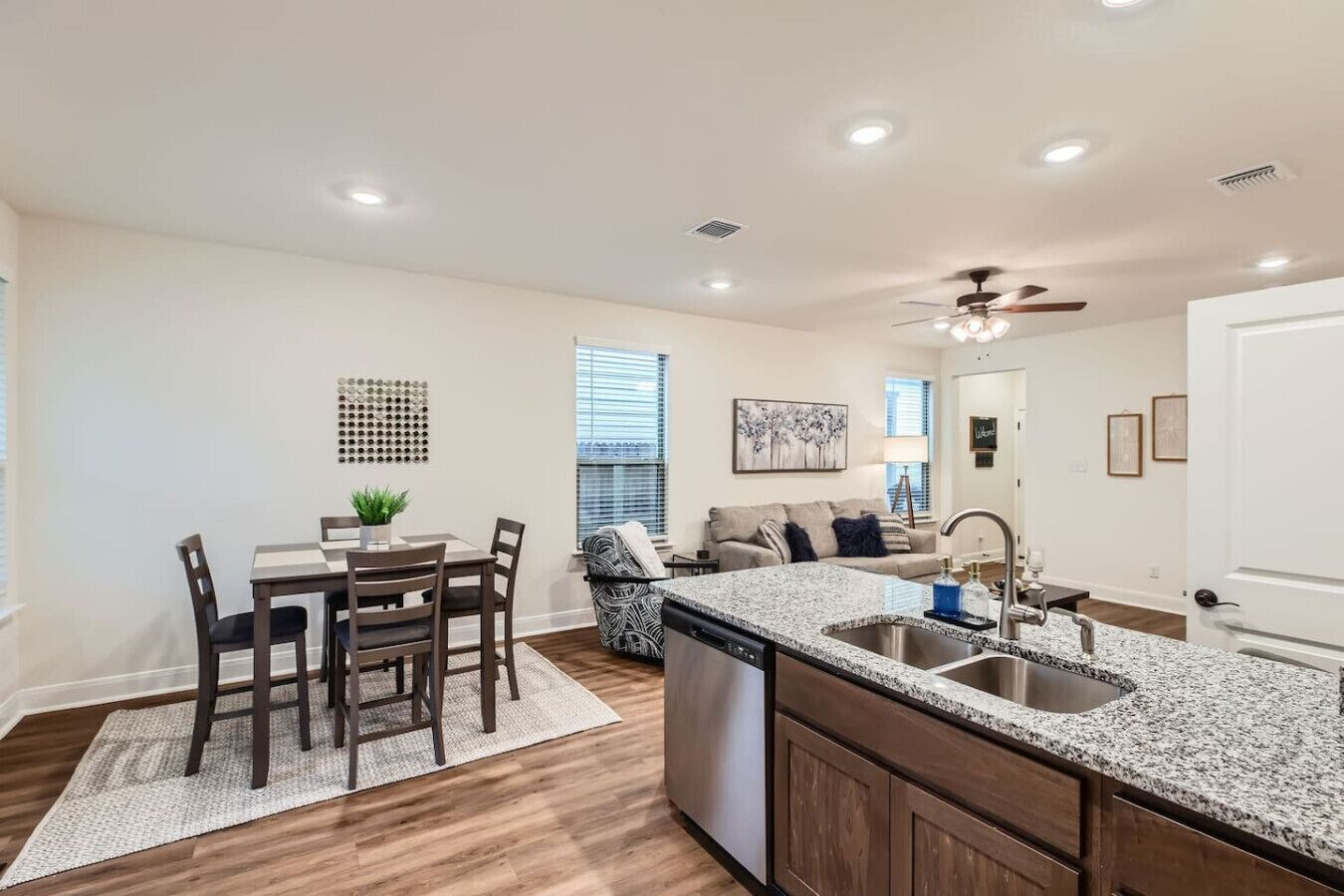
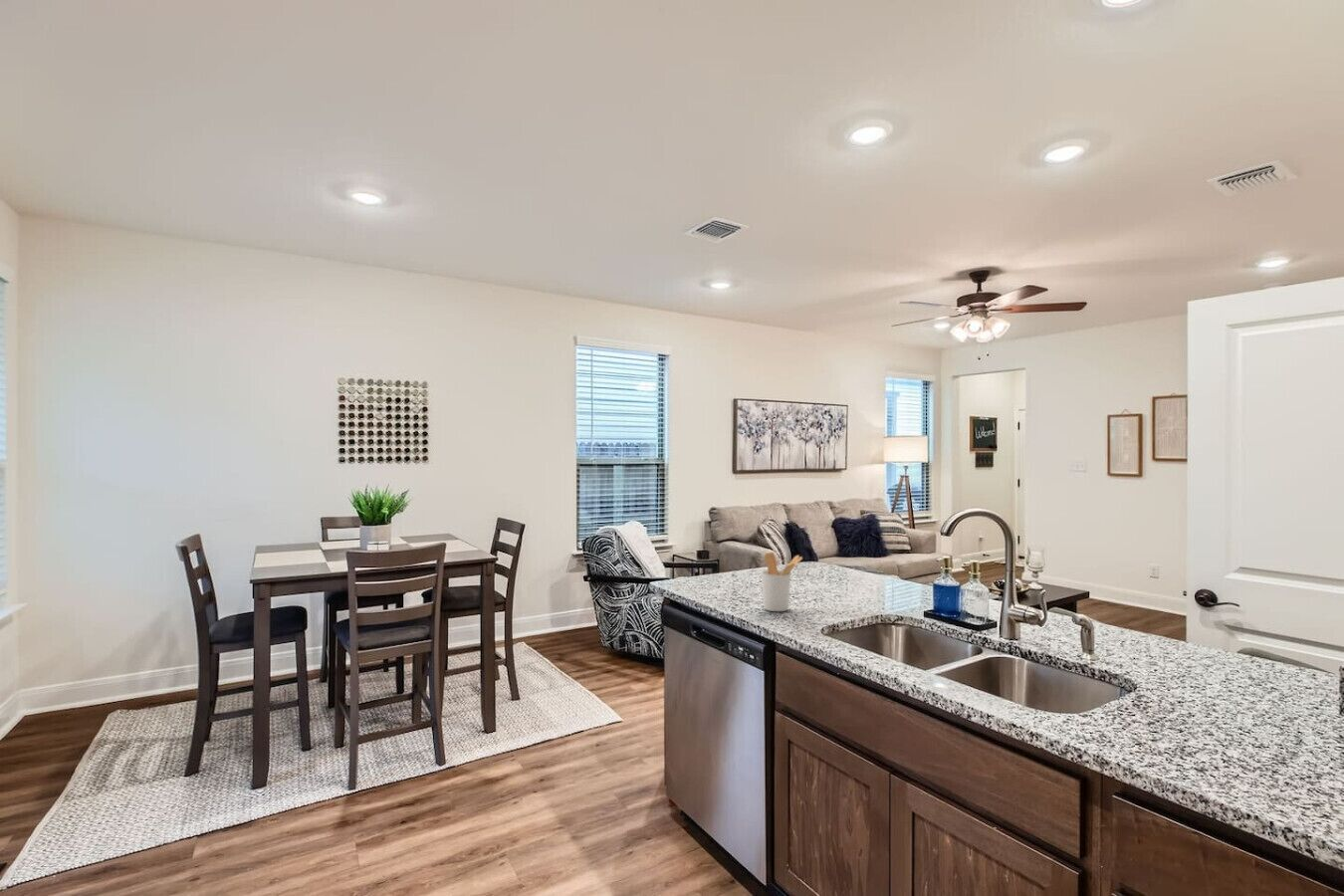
+ utensil holder (783, 580)
